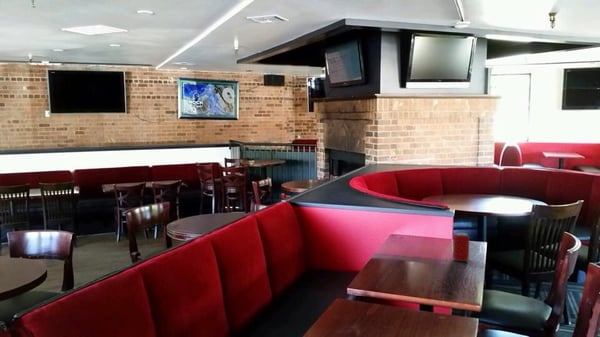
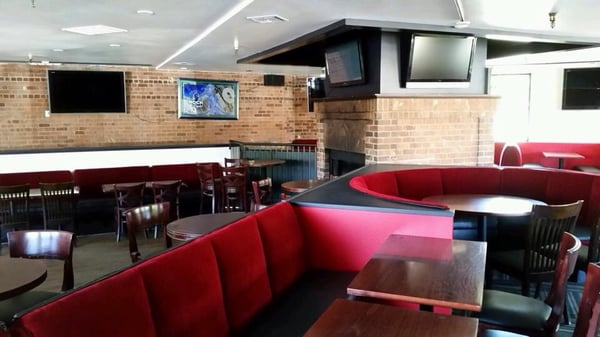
- beverage can (460, 246)
